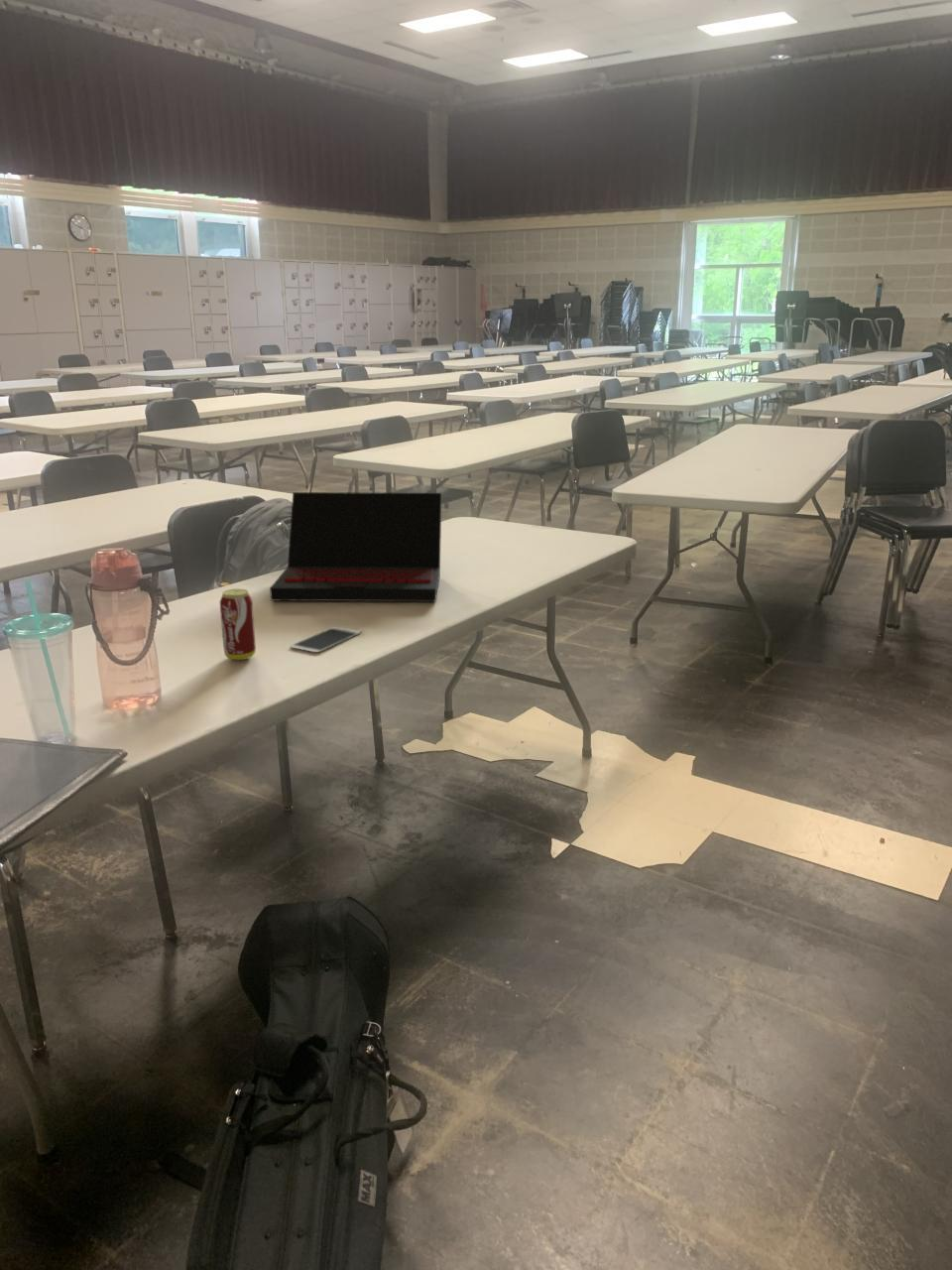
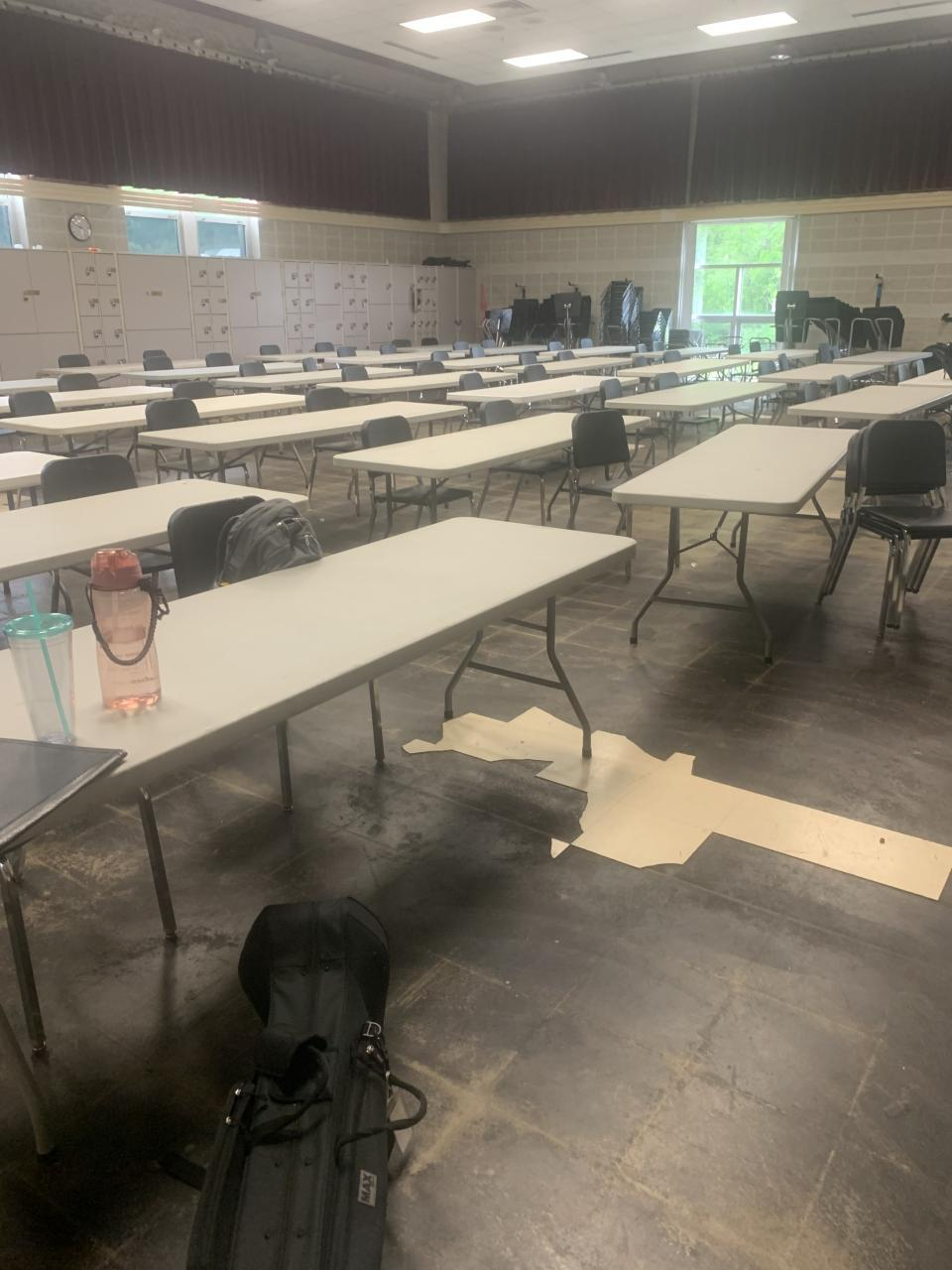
- laptop (361, 543)
- smartphone (326, 638)
- beverage can (237, 624)
